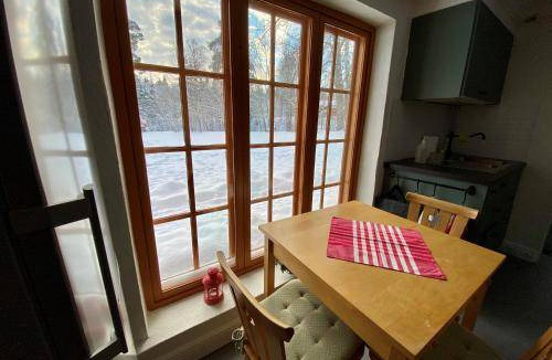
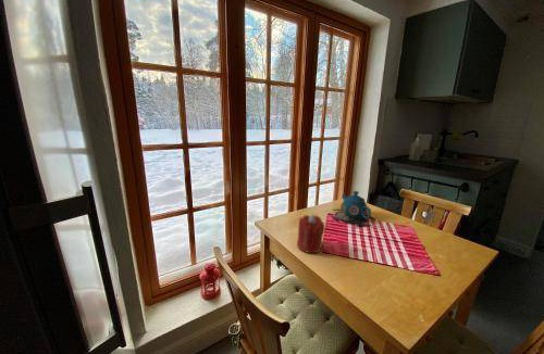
+ candle (310, 230)
+ teapot (353, 204)
